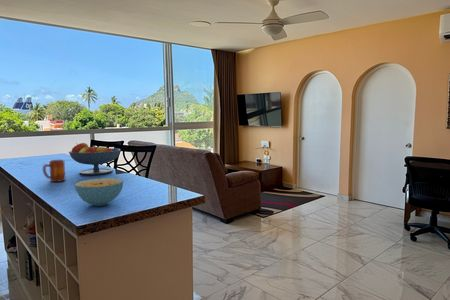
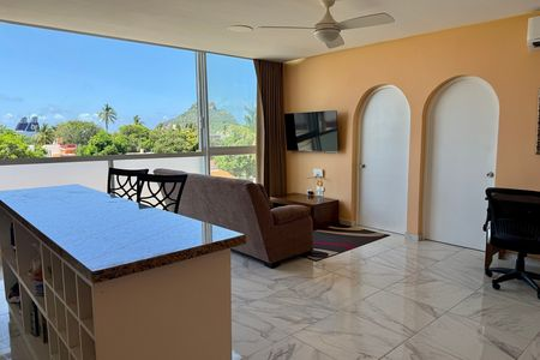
- fruit bowl (95, 157)
- cereal bowl (99, 193)
- mug (53, 171)
